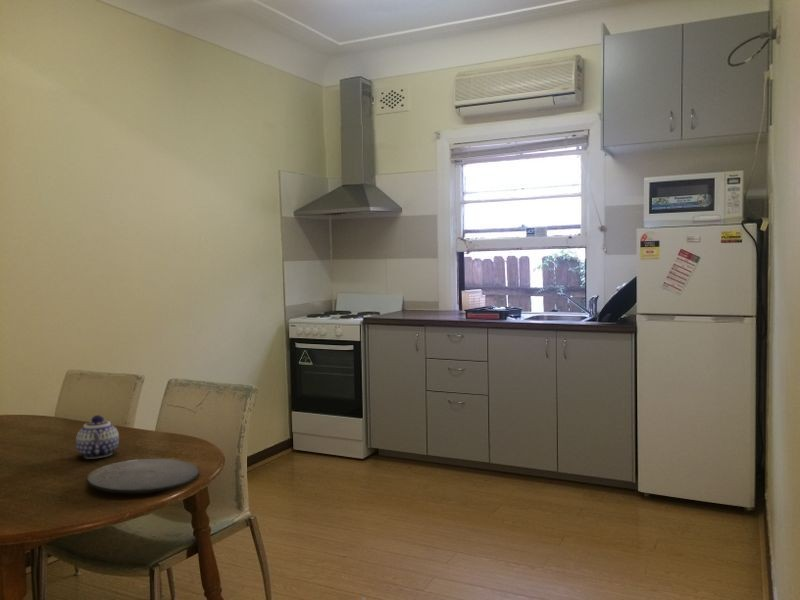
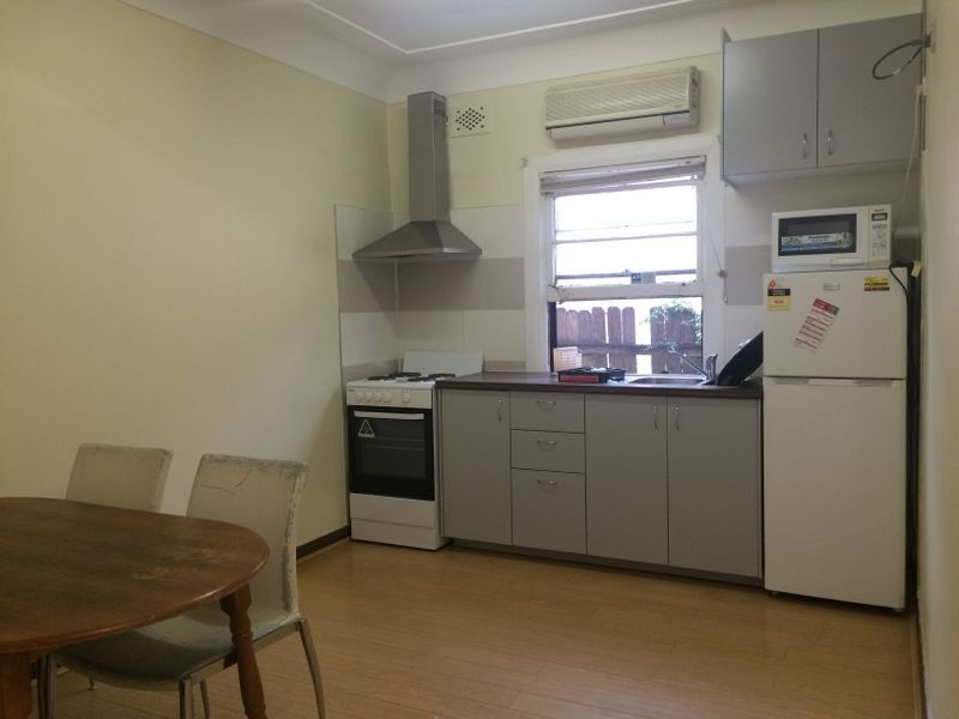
- plate (144, 474)
- teapot (97, 435)
